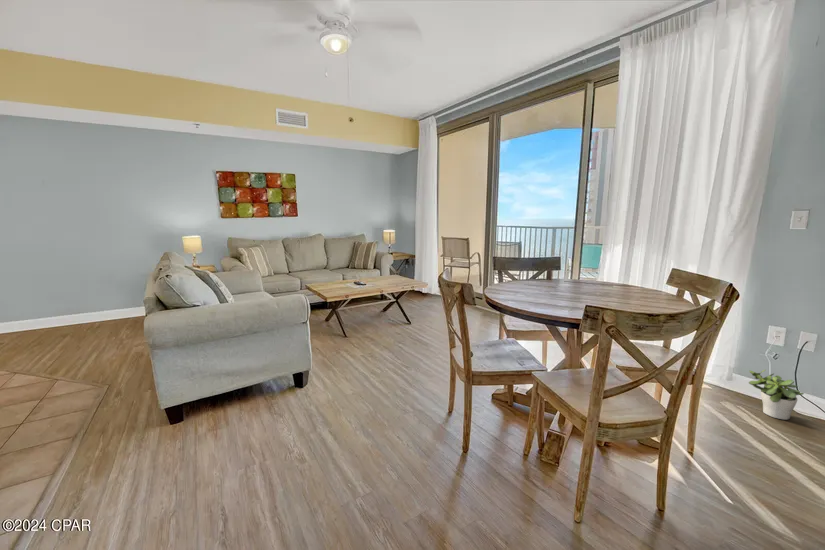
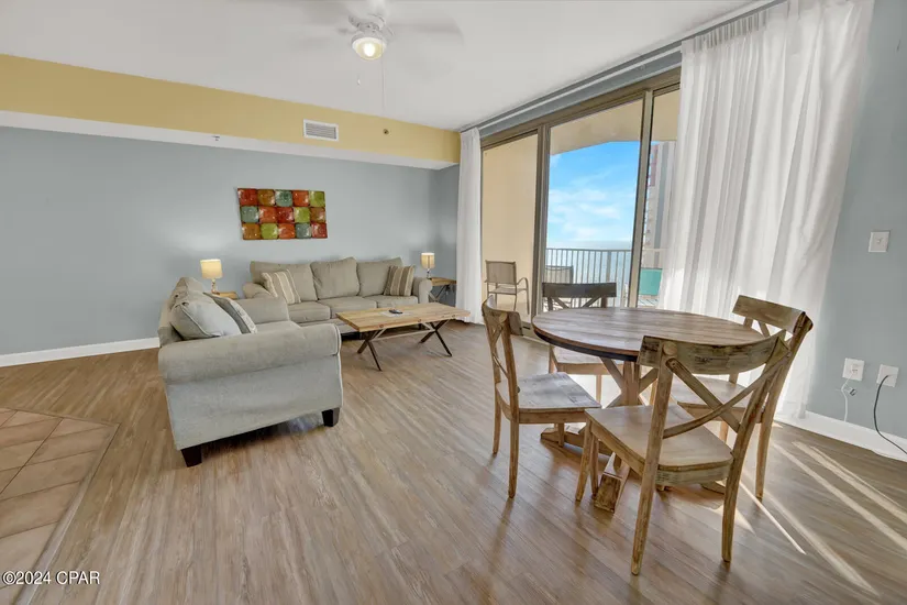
- potted plant (771, 393)
